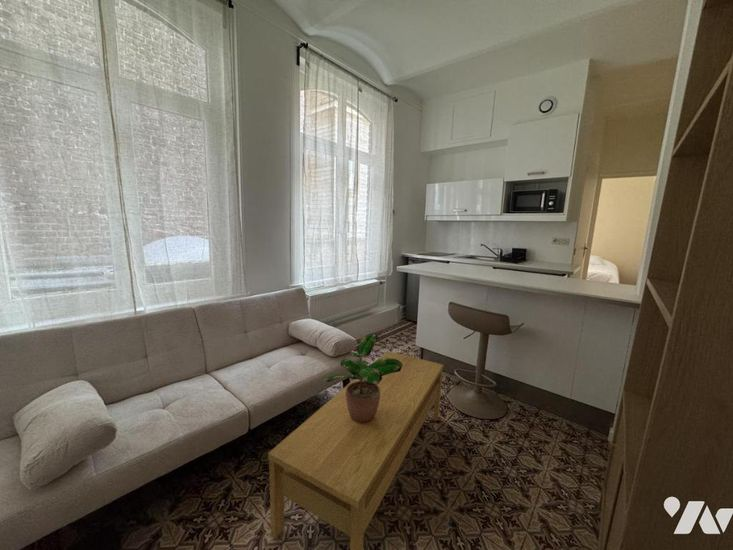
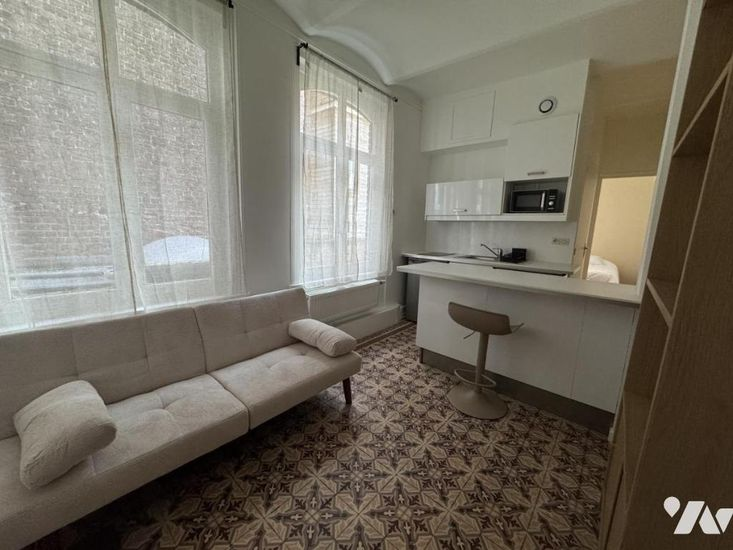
- coffee table (376, 430)
- potted plant (363, 379)
